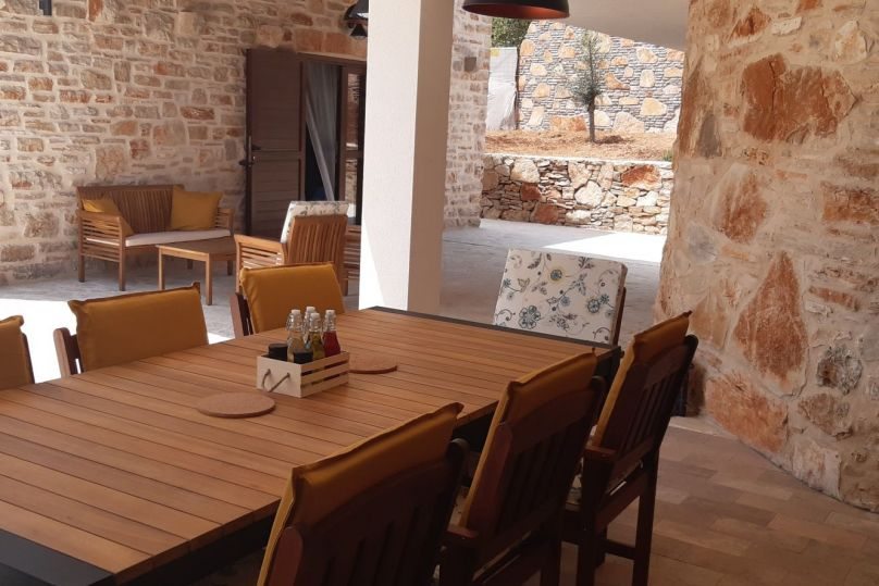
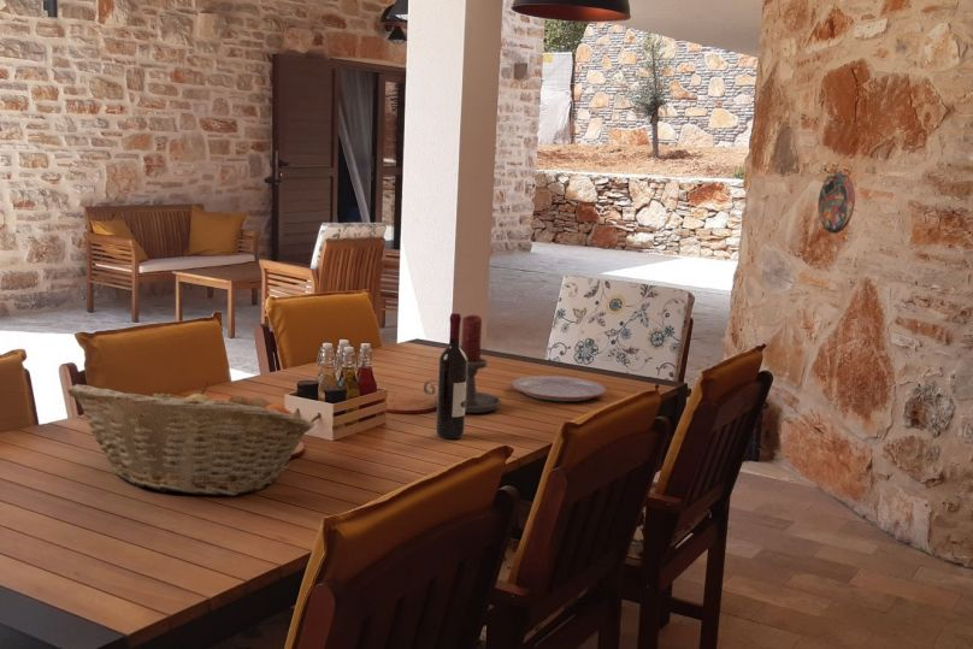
+ wine bottle (452, 374)
+ candle holder (466, 356)
+ plate (558, 389)
+ fruit basket (191, 425)
+ decorative plate (837, 202)
